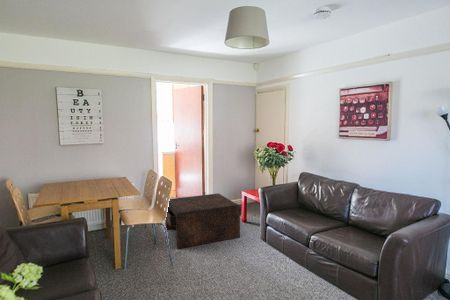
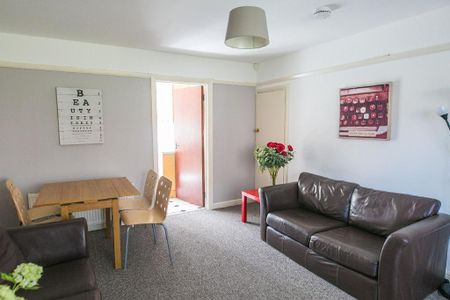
- coffee table (204, 216)
